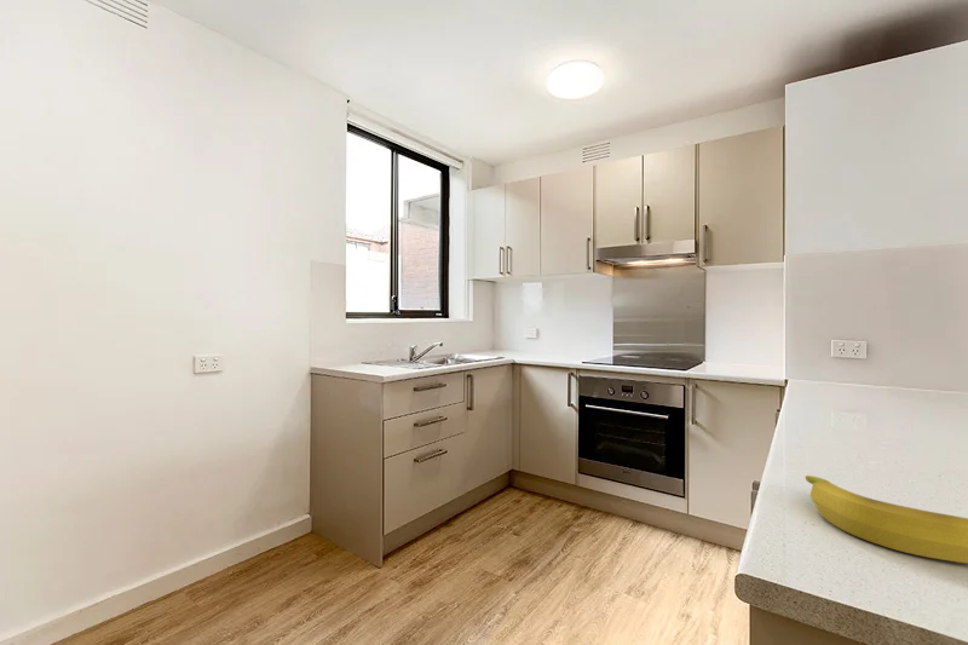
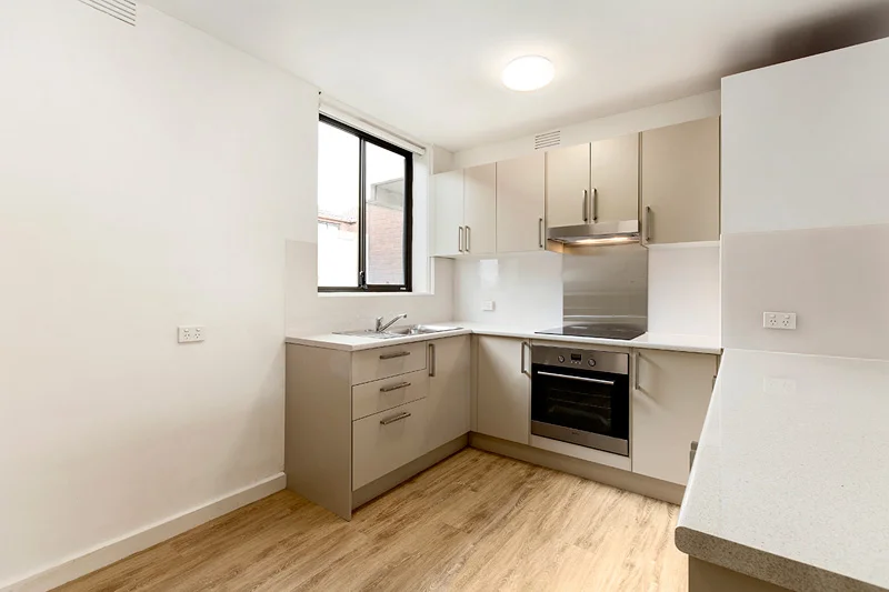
- banana (886, 509)
